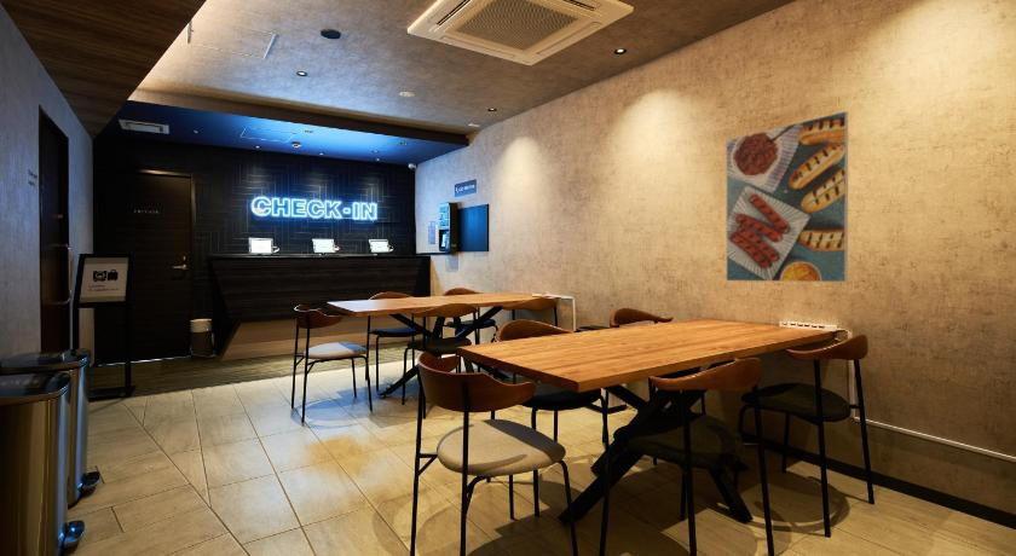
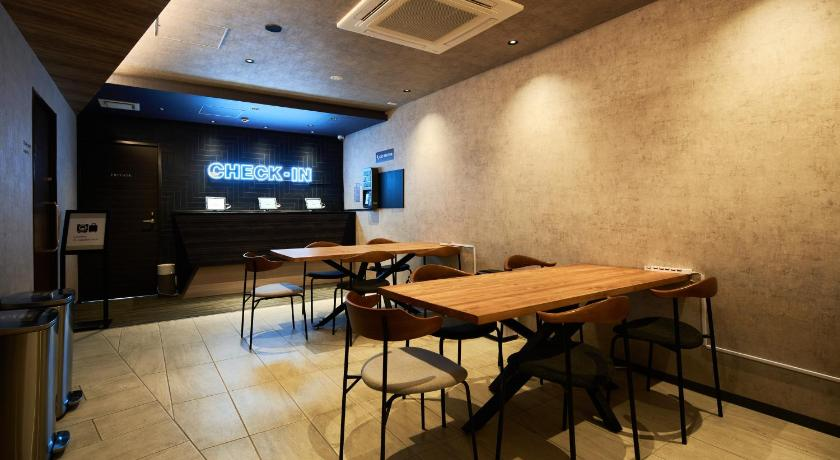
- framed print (781, 204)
